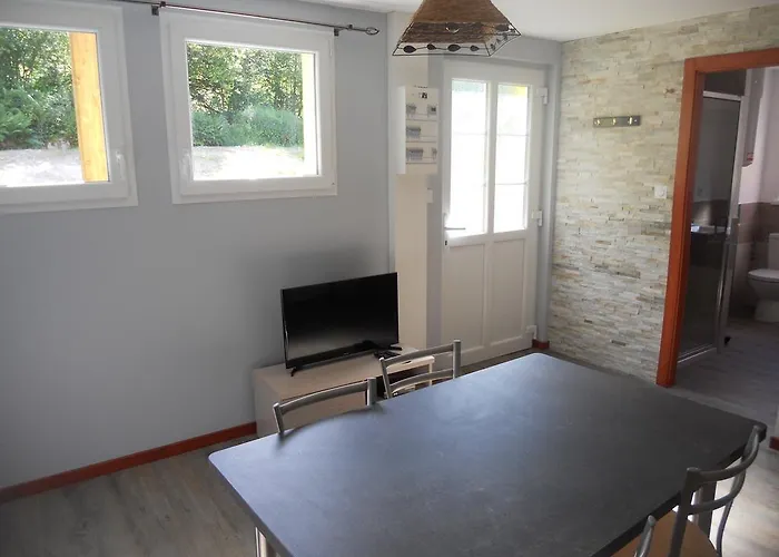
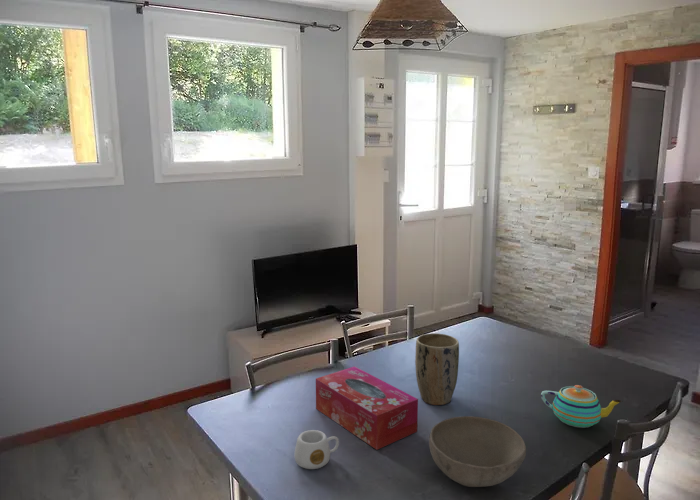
+ teapot (579, 403)
+ mug (317, 448)
+ bowl (475, 456)
+ plant pot (436, 369)
+ tissue box (364, 404)
